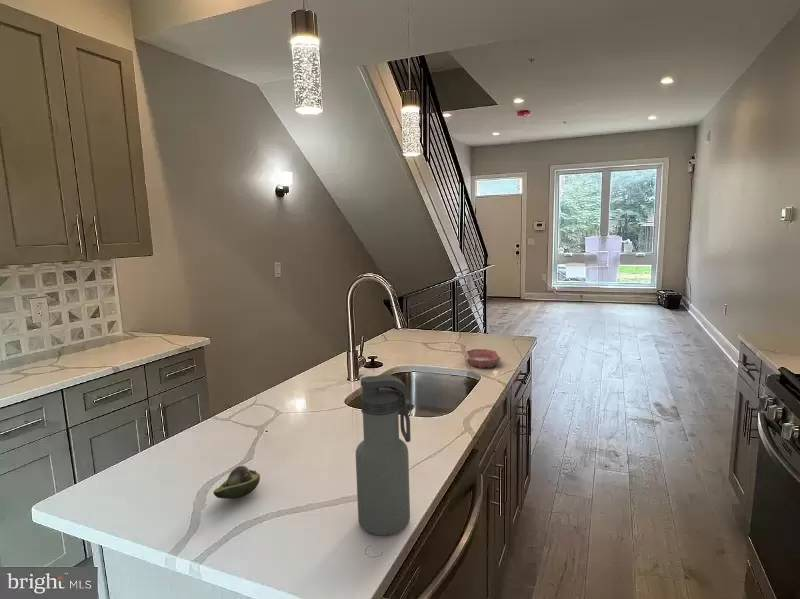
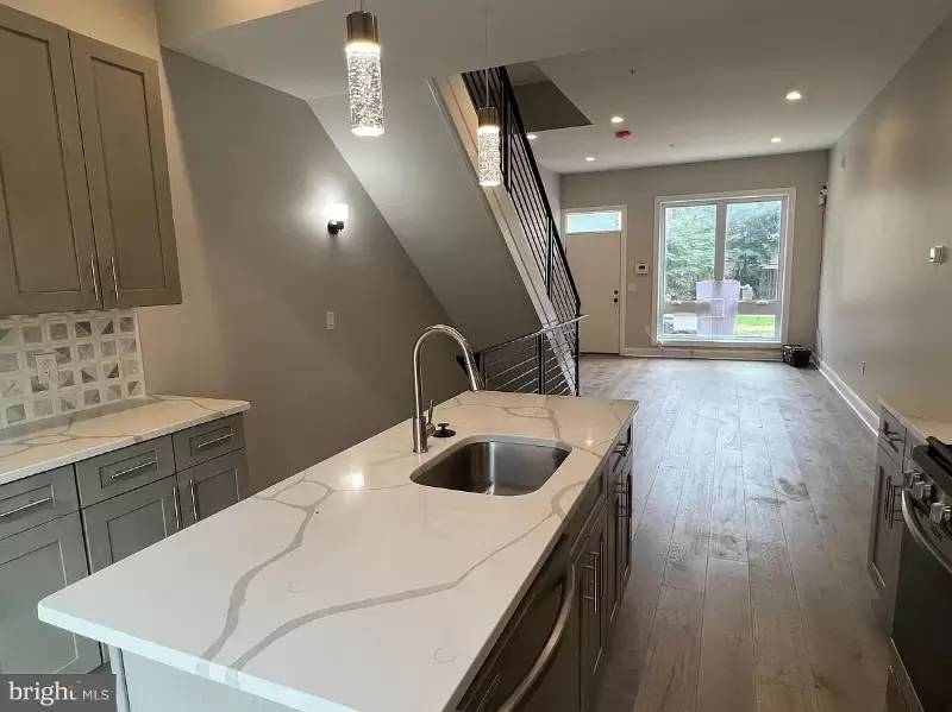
- water bottle (383, 451)
- bowl (482, 358)
- fruit (238, 483)
